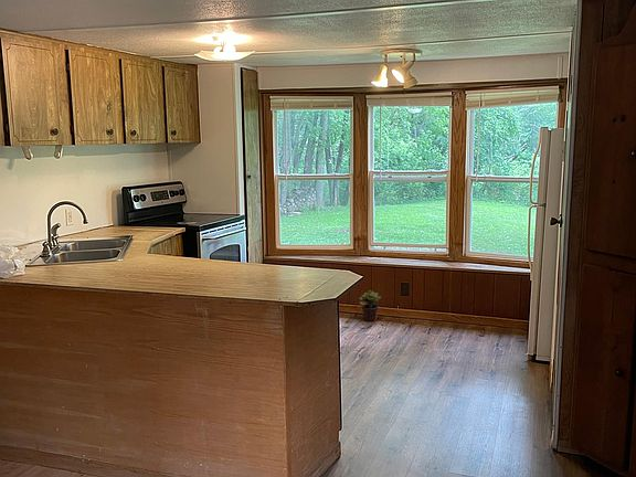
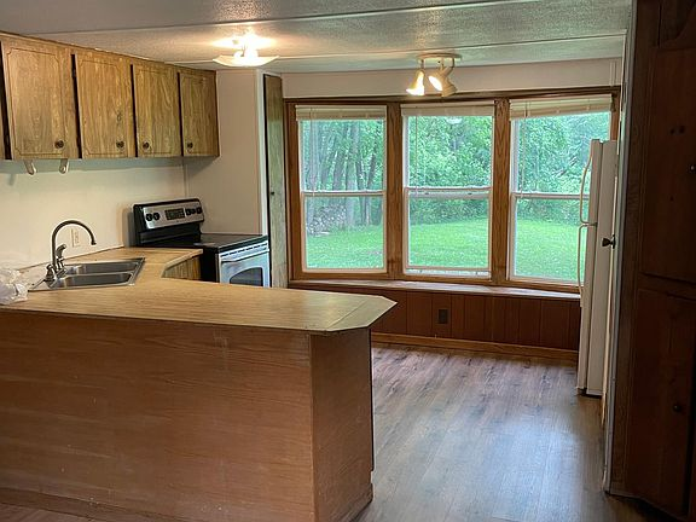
- potted plant (370, 304)
